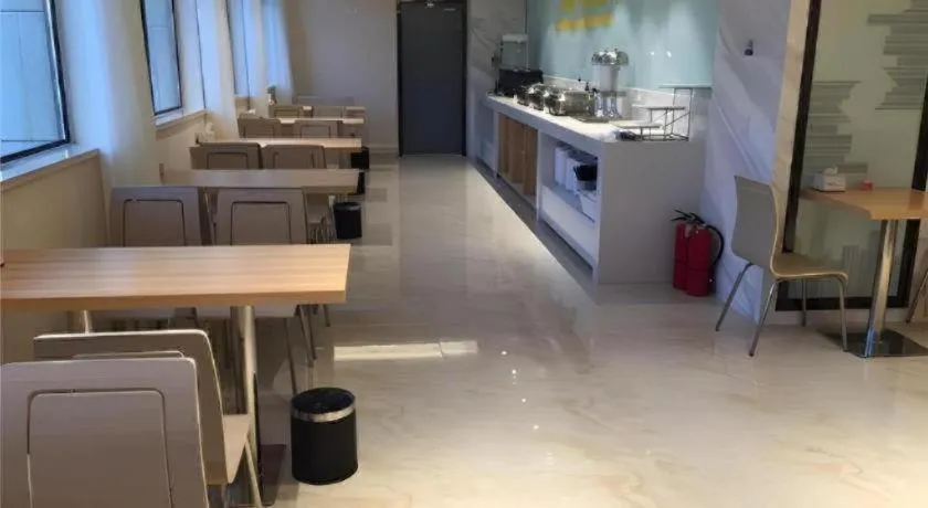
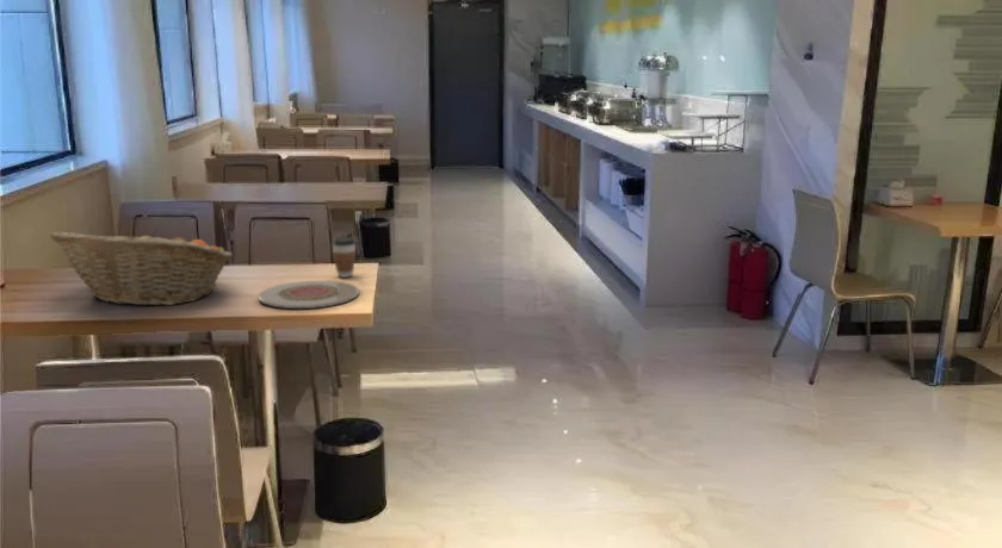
+ coffee cup (344, 256)
+ plate (309, 293)
+ fruit basket (144, 259)
